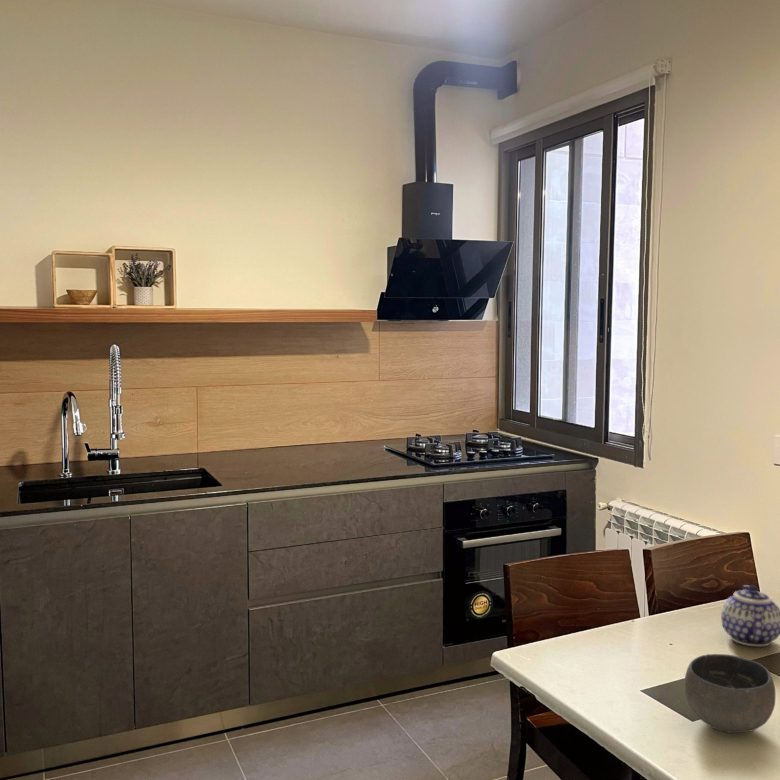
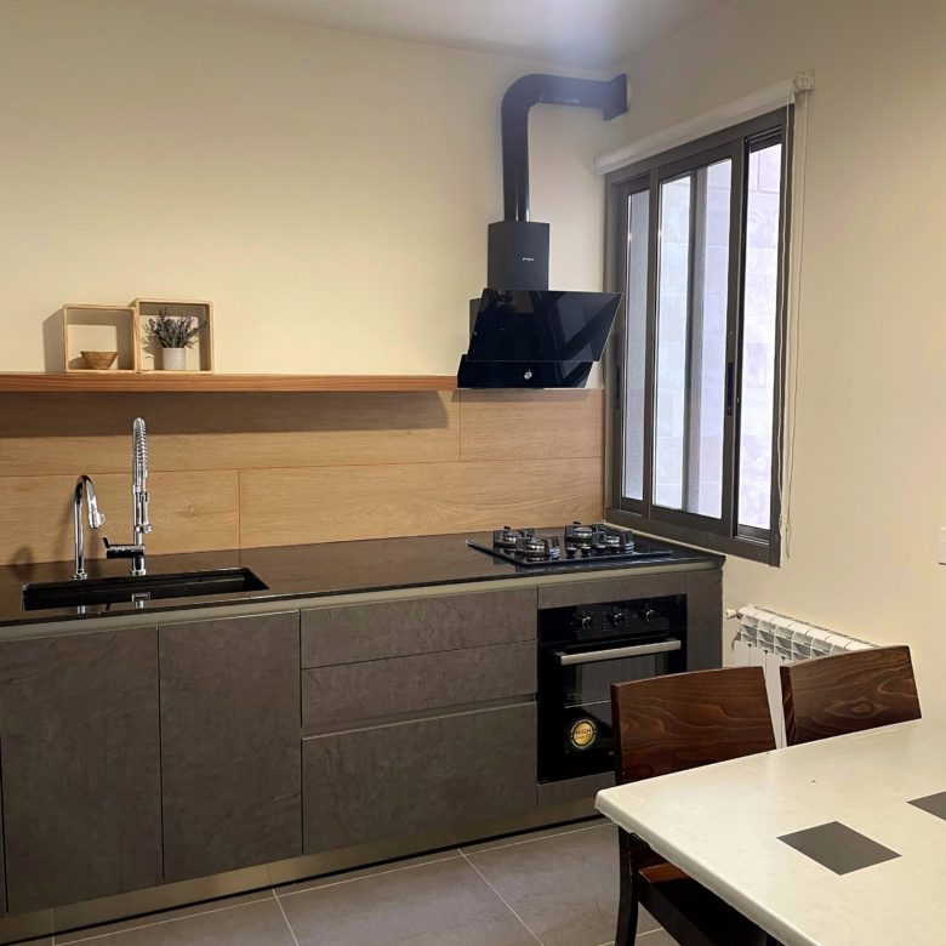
- bowl (728, 697)
- teapot (751, 612)
